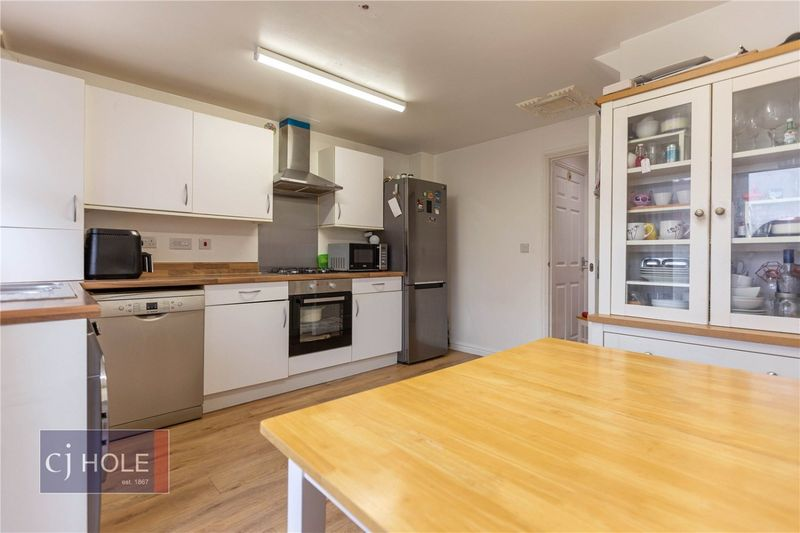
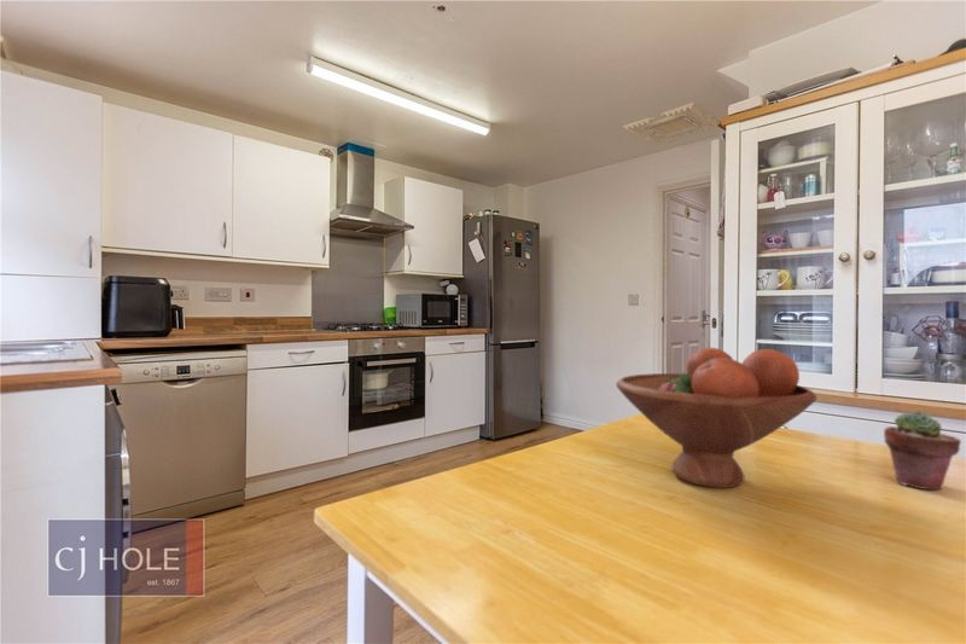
+ fruit bowl (706, 412)
+ potted succulent (919, 447)
